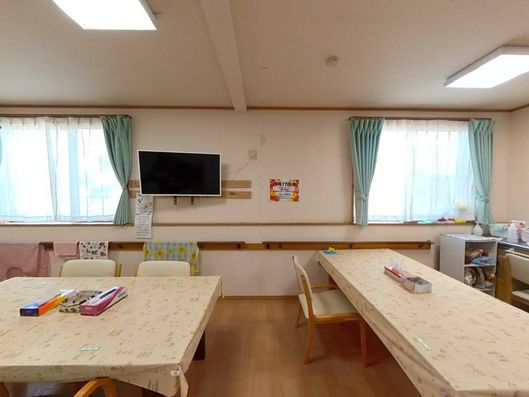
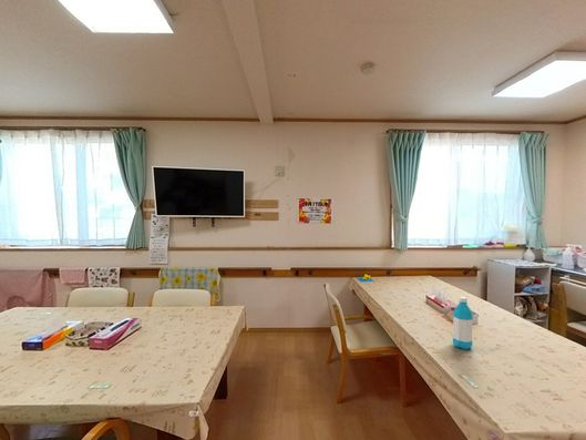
+ water bottle (462, 321)
